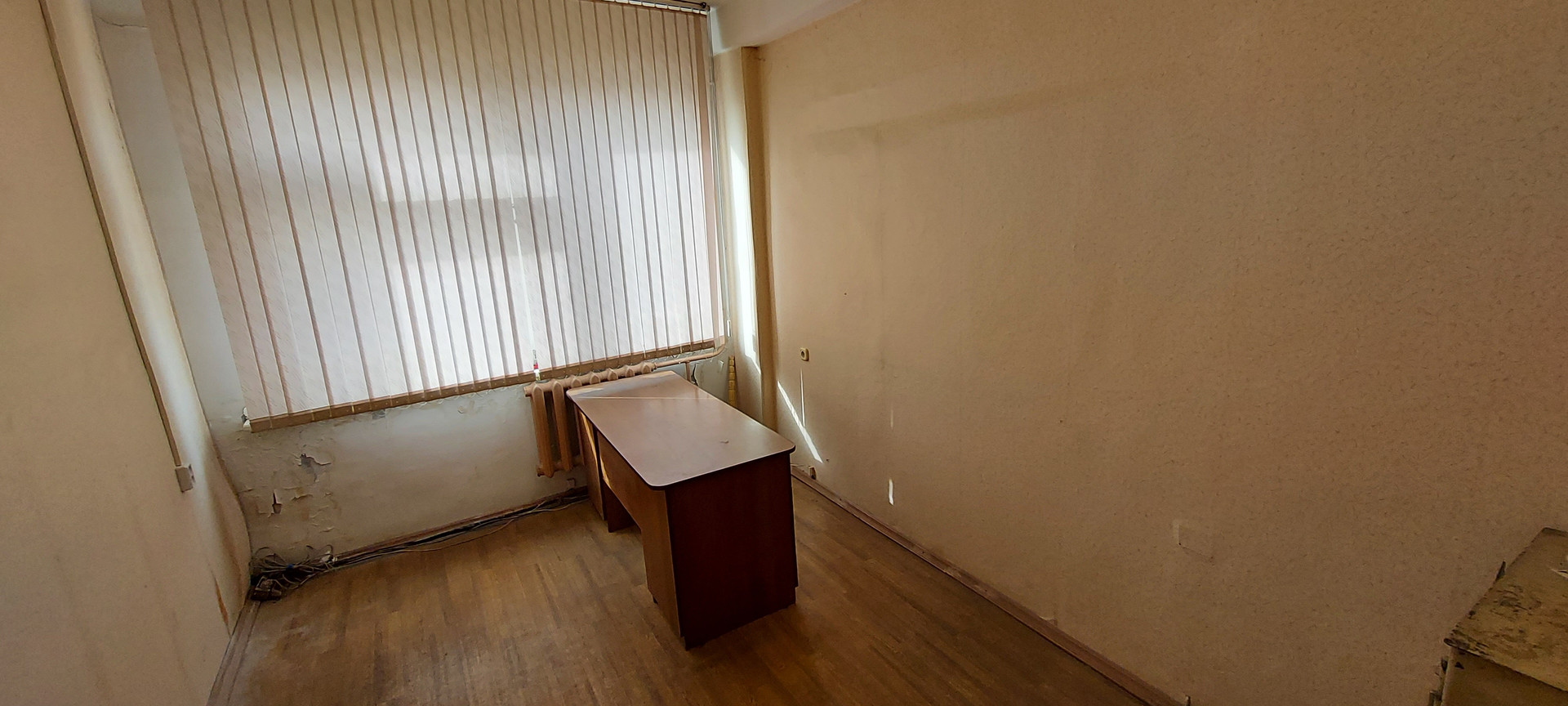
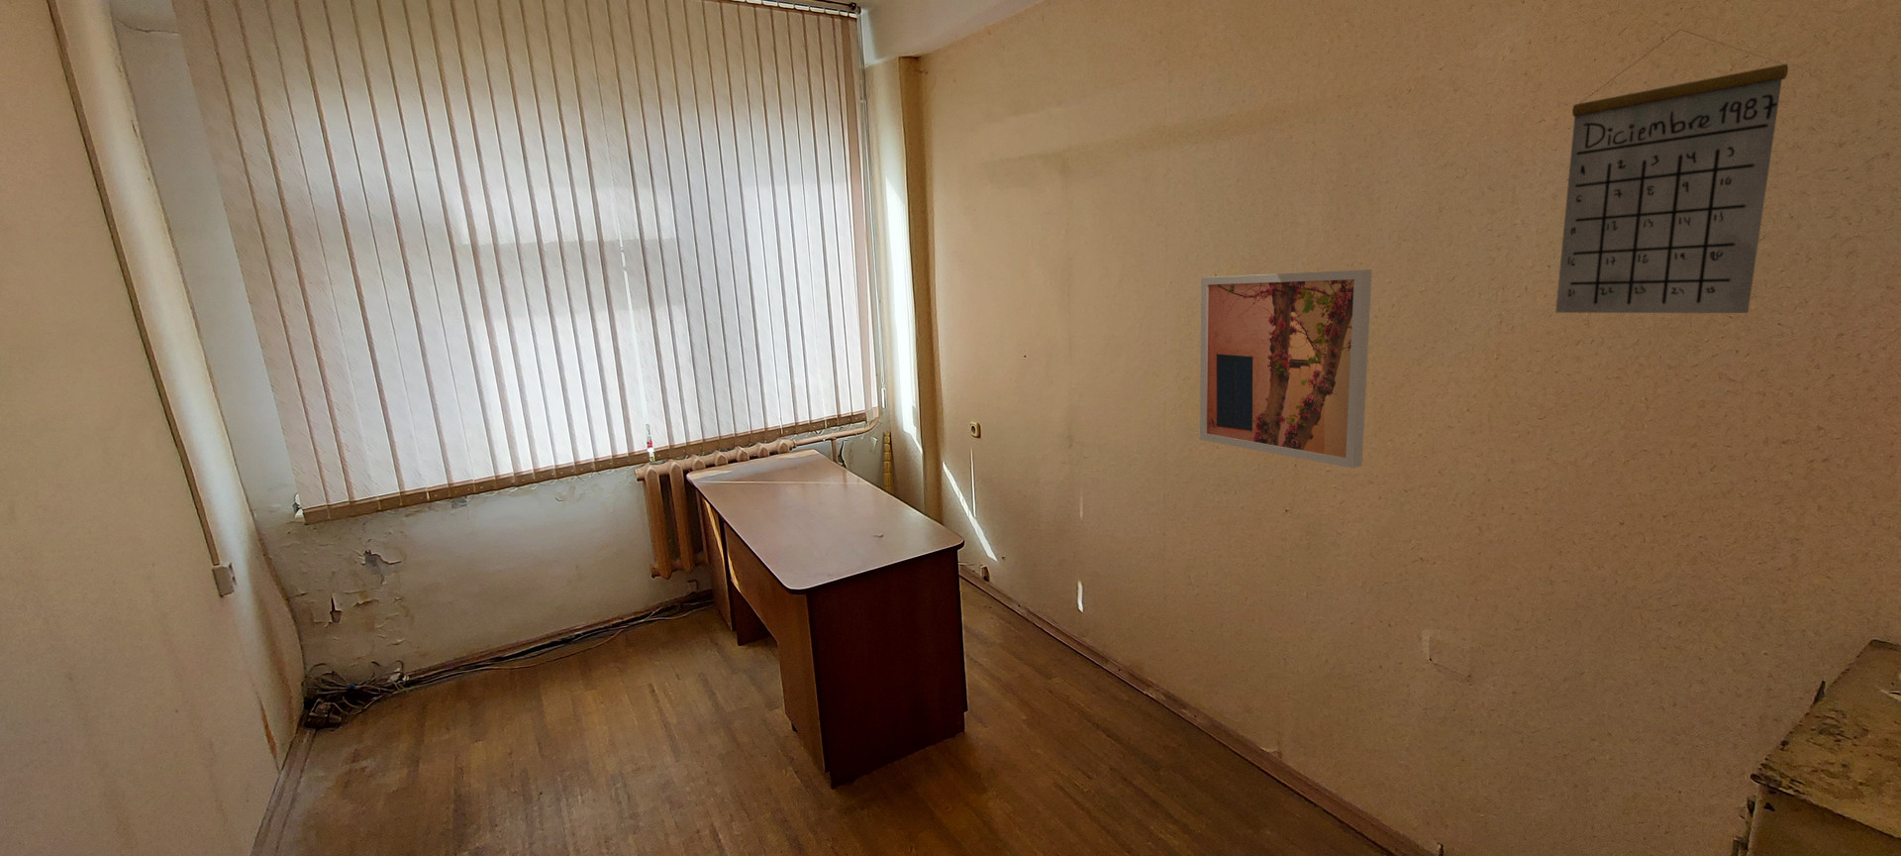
+ calendar (1661, 176)
+ wall art (1275, 365)
